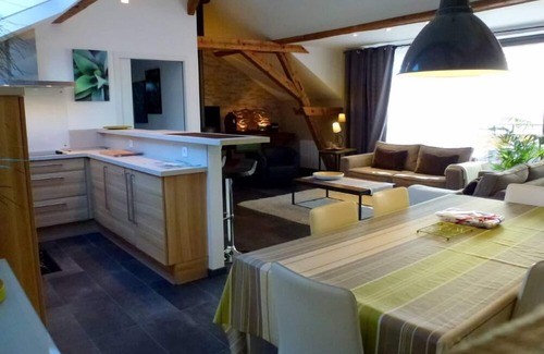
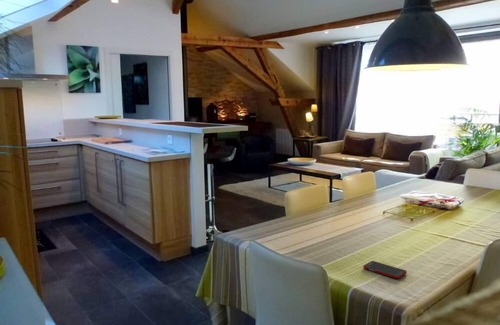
+ cell phone (384, 269)
